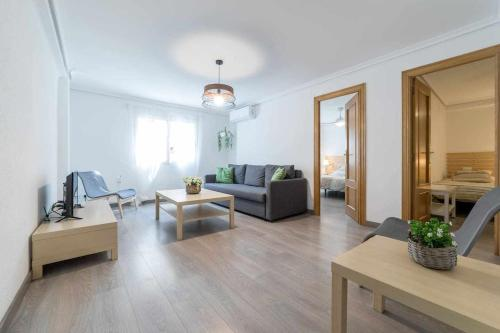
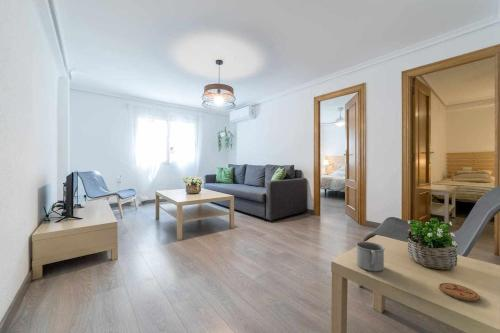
+ coaster (458, 291)
+ mug (370, 256)
